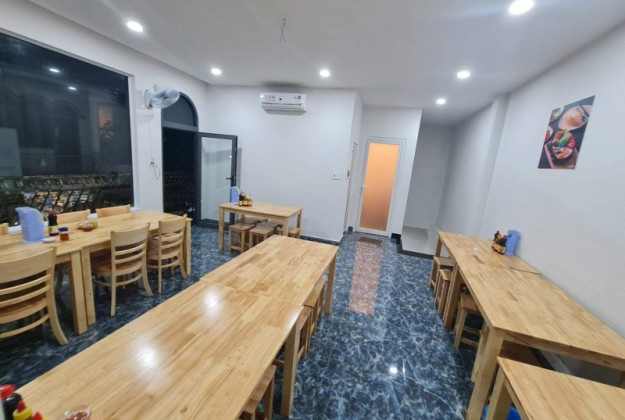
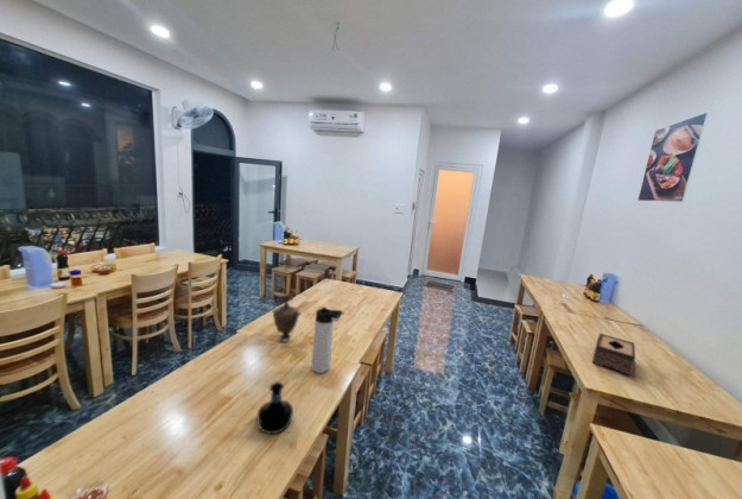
+ vase (286, 316)
+ thermos bottle (326, 340)
+ tissue box (614, 352)
+ tequila bottle (275, 403)
